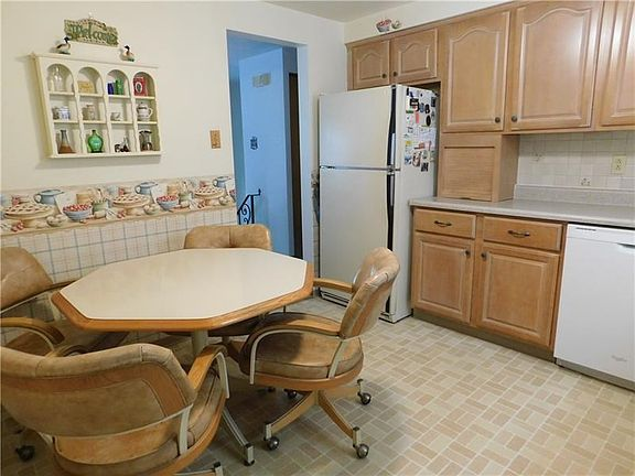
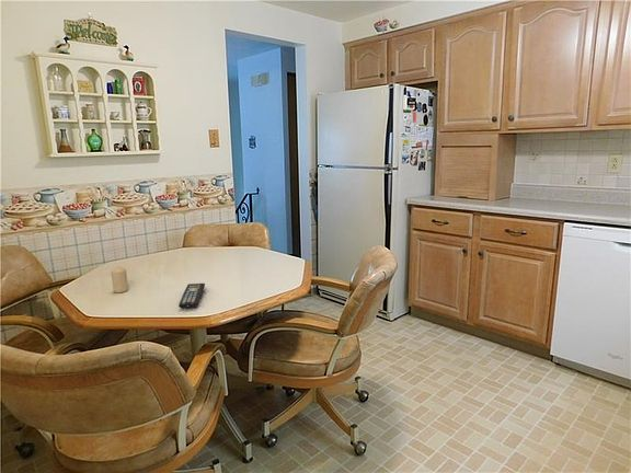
+ candle (119, 278)
+ remote control (193, 293)
